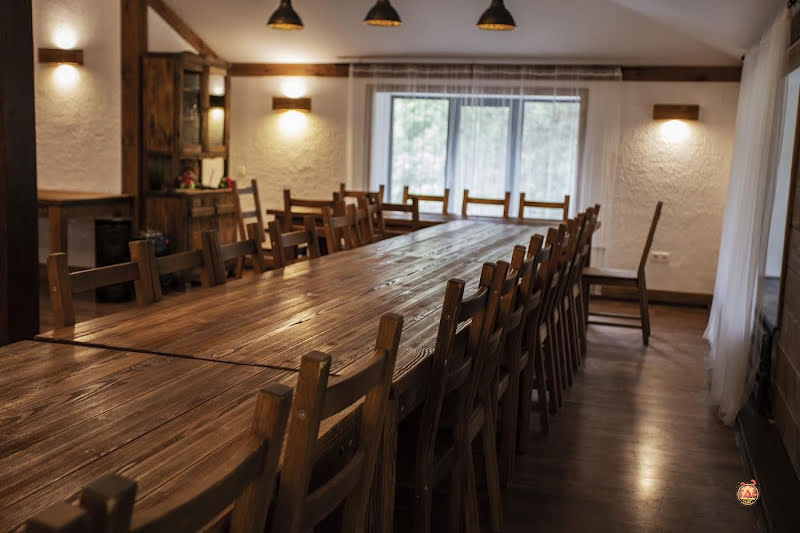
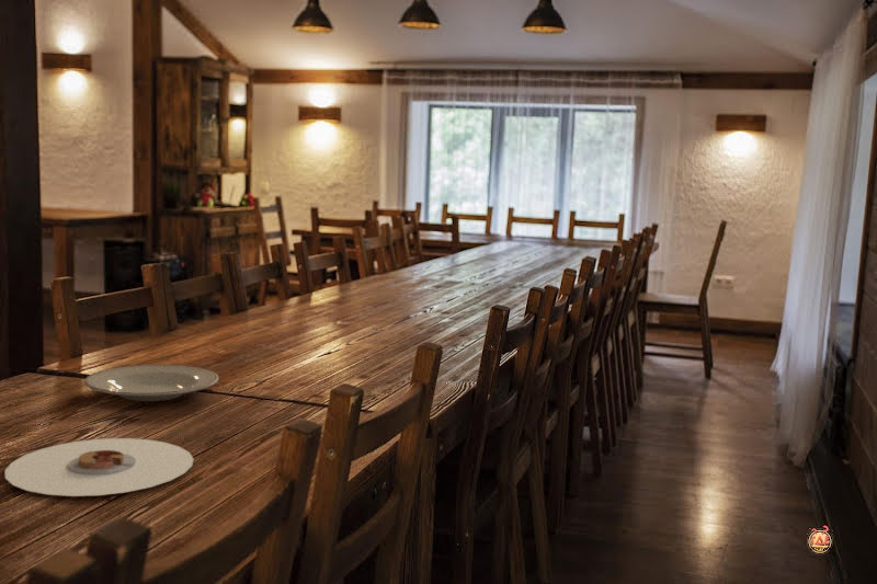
+ plate (102, 459)
+ plate (152, 386)
